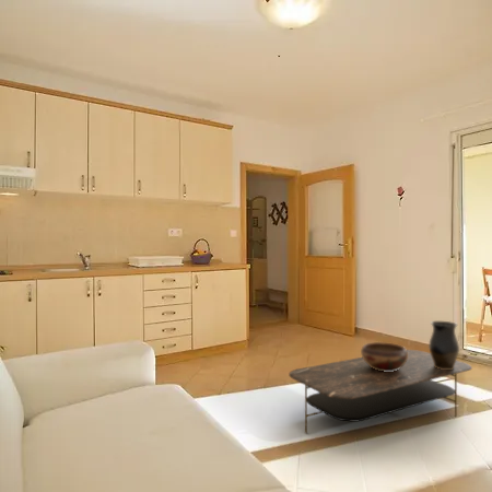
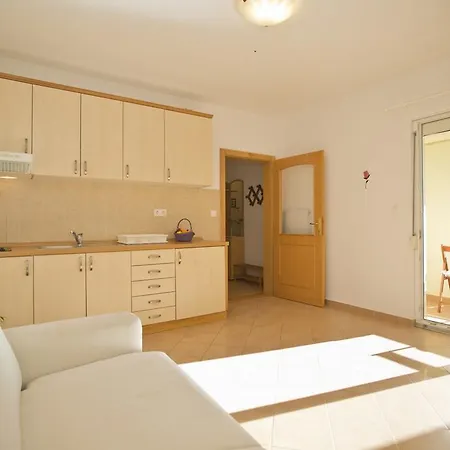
- vase (444, 344)
- decorative bowl (384, 356)
- coffee table (382, 389)
